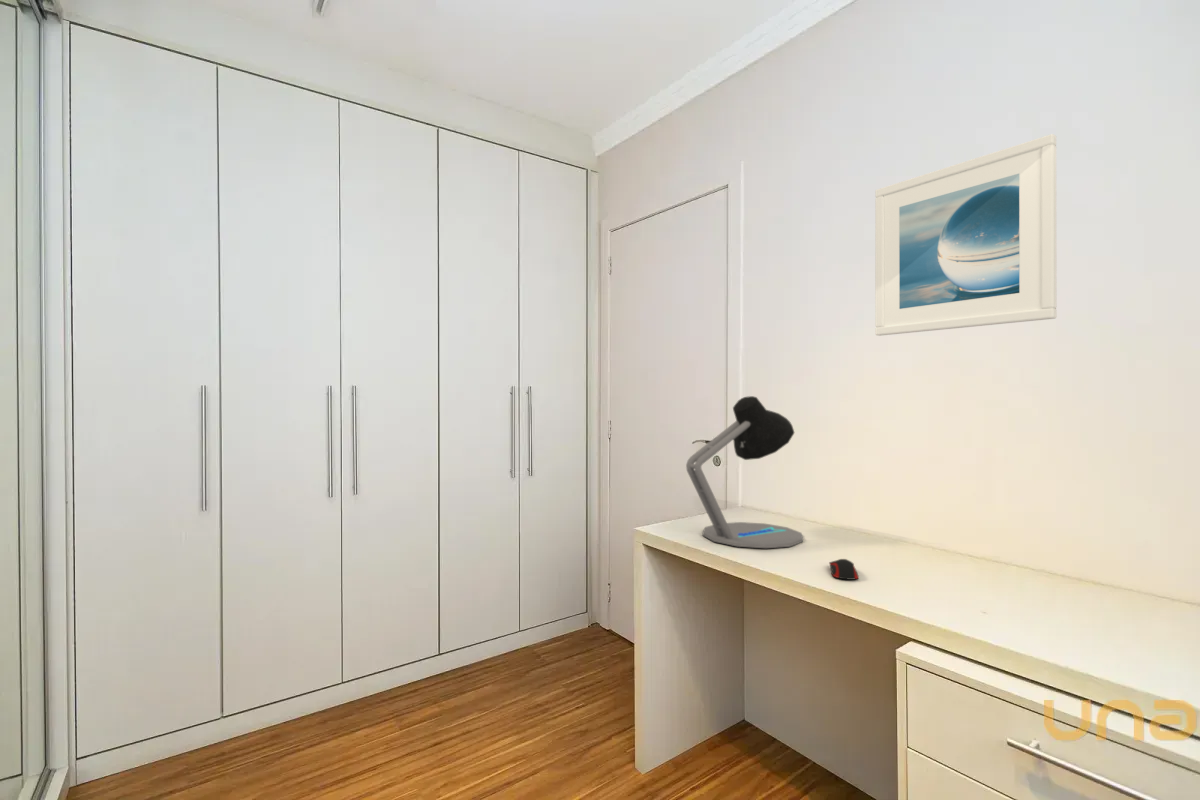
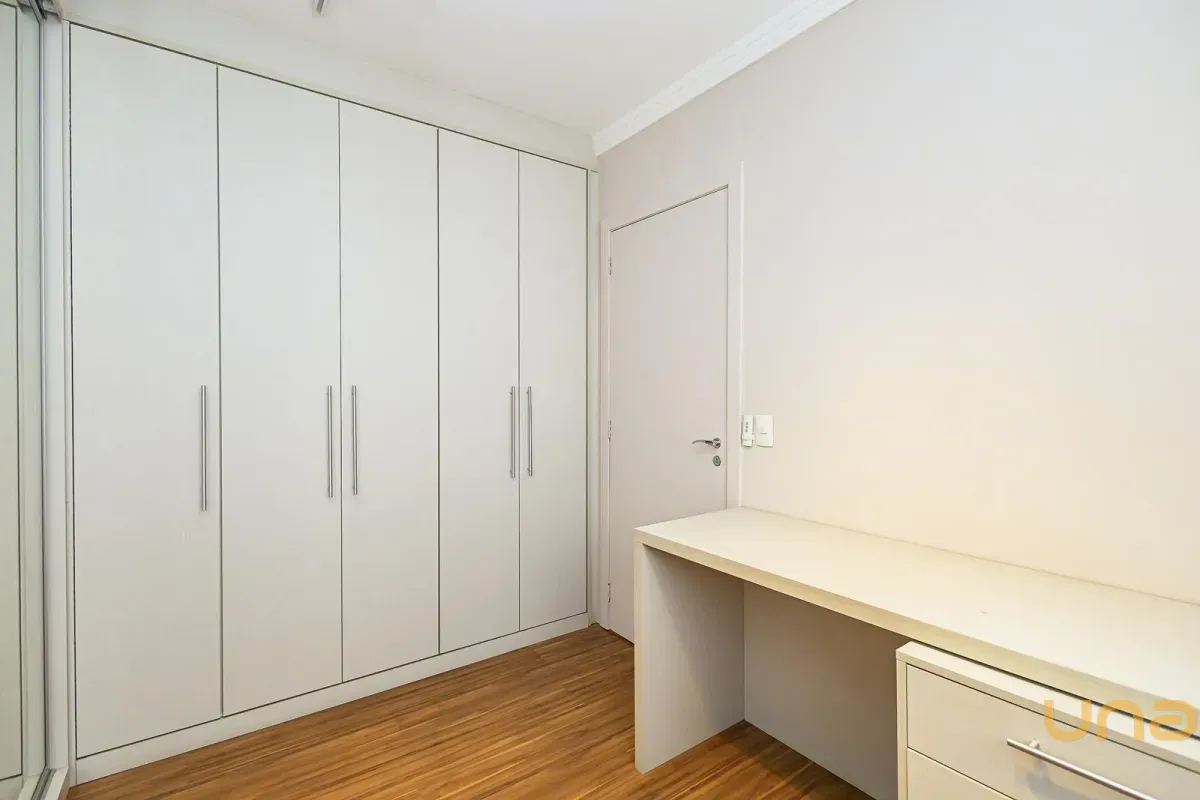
- desk lamp (744, 459)
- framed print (955, 246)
- computer mouse (843, 565)
